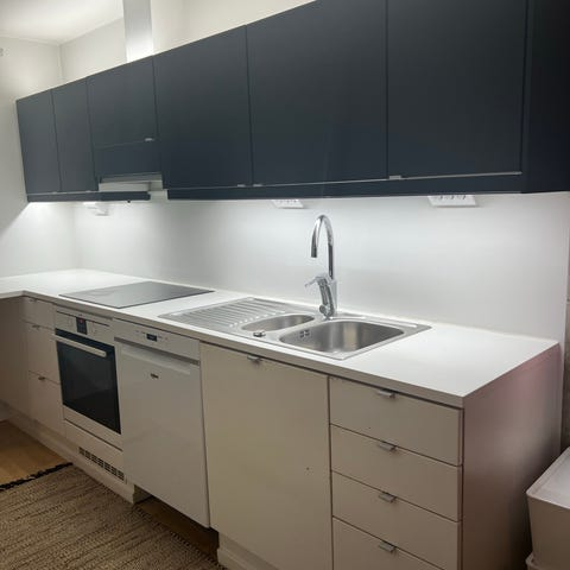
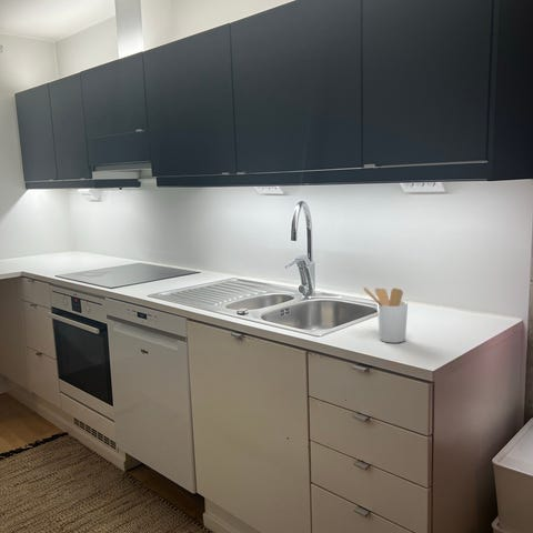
+ utensil holder (384, 312)
